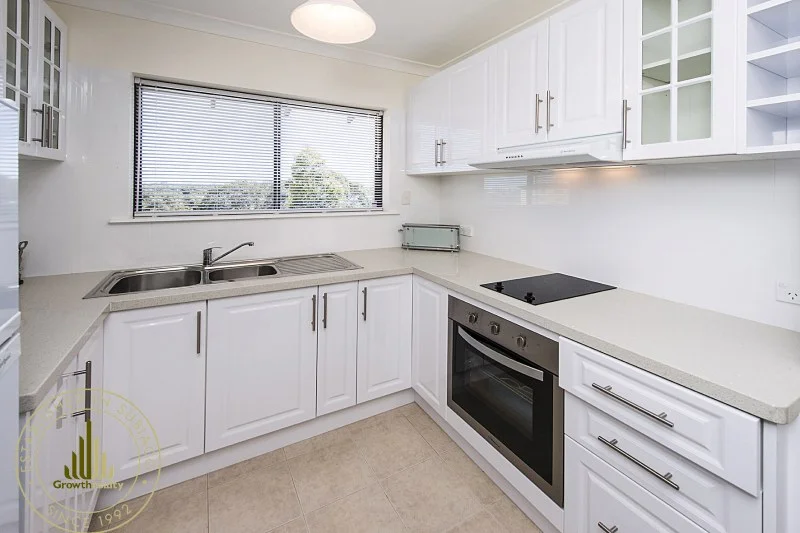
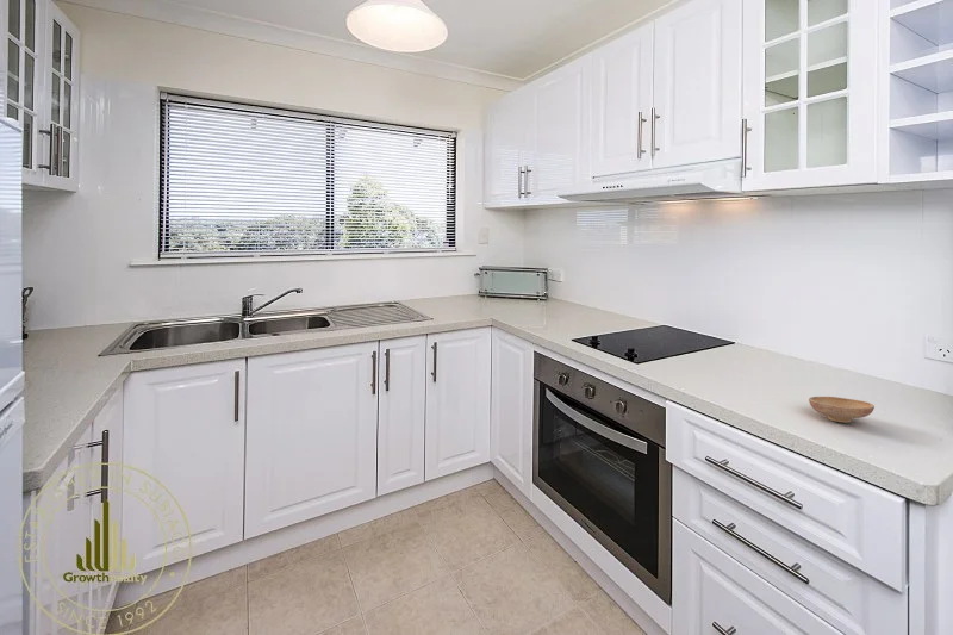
+ bowl (840, 410)
